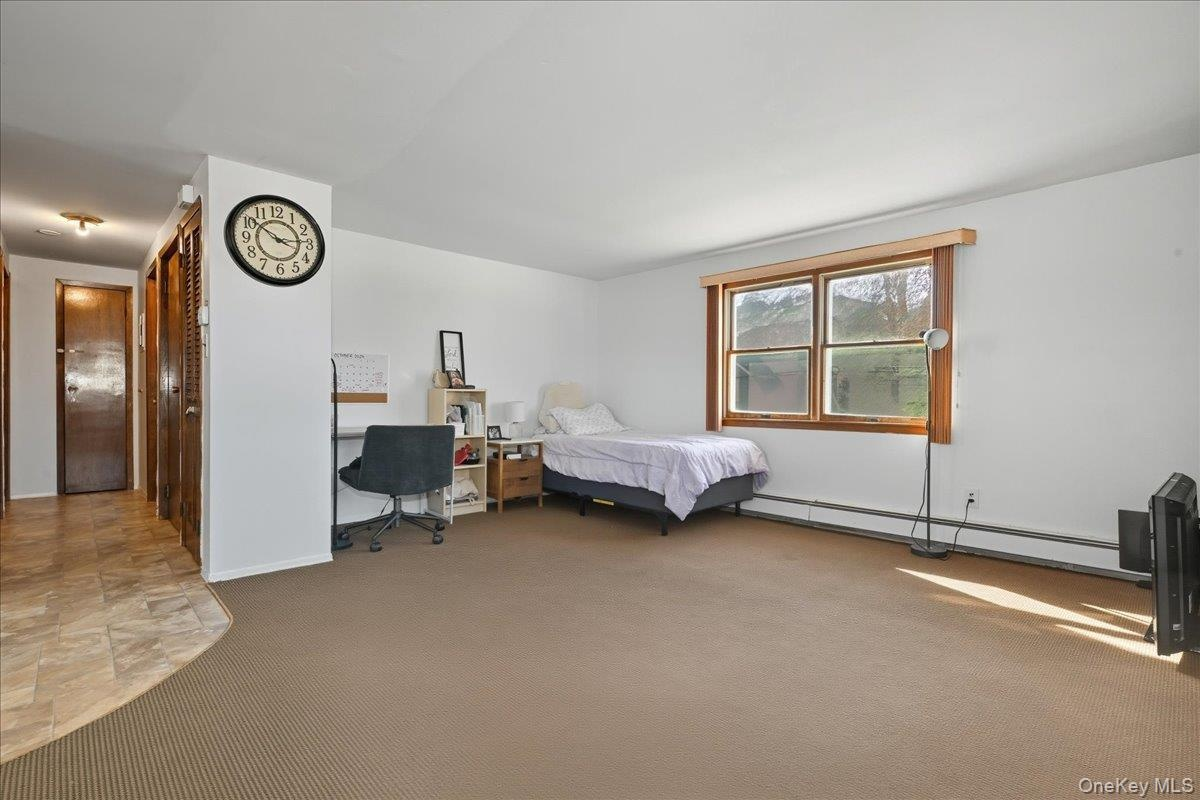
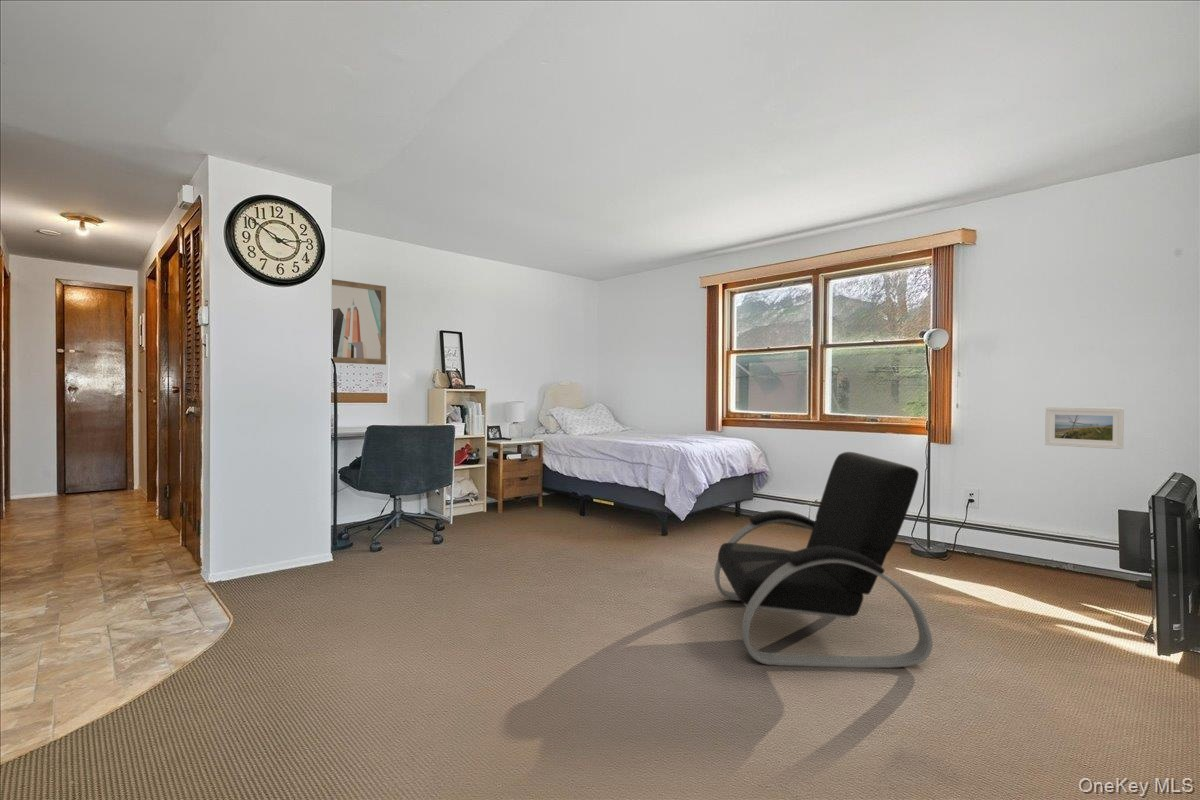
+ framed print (1083, 427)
+ wall art (354, 322)
+ armchair (808, 542)
